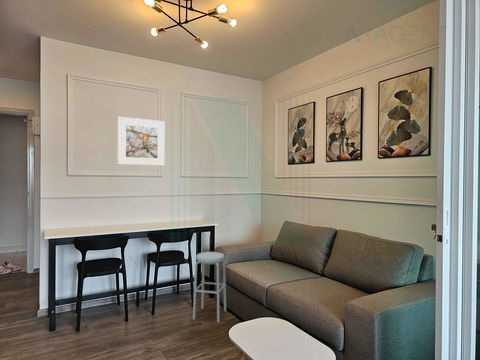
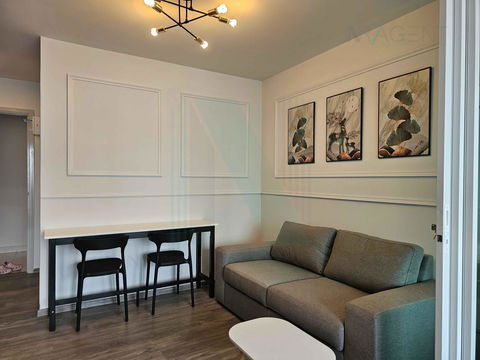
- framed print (142, 142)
- stool (210, 283)
